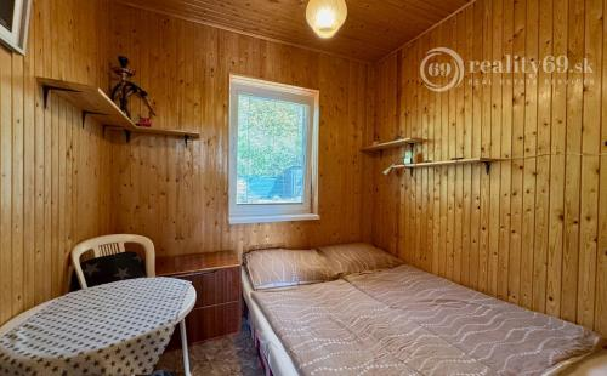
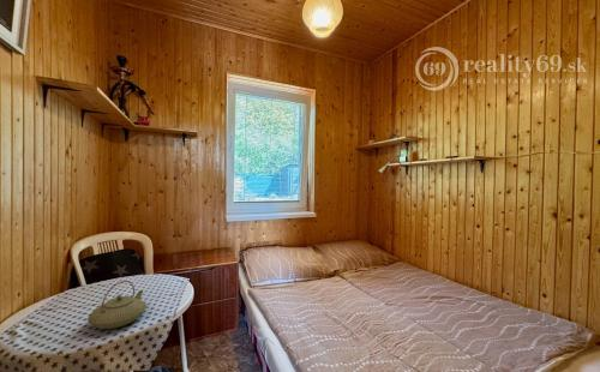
+ teapot (121, 299)
